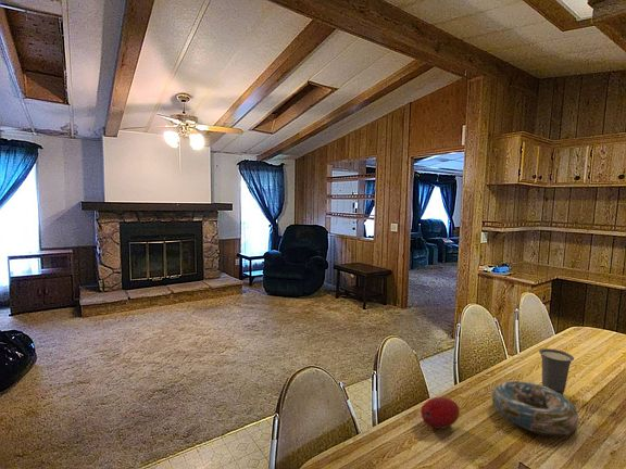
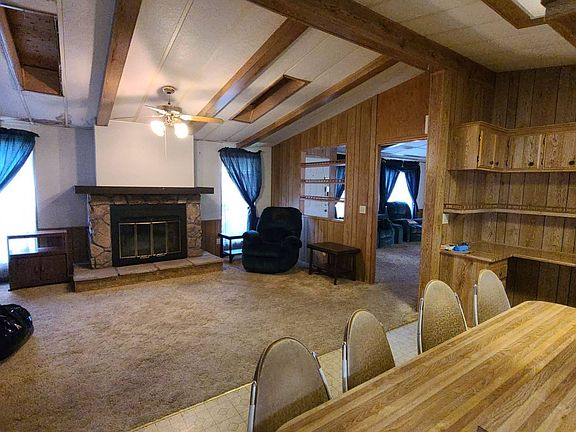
- fruit (440, 411)
- cup (554, 373)
- decorative bowl (533, 406)
